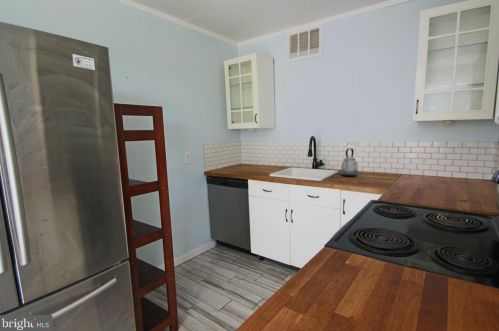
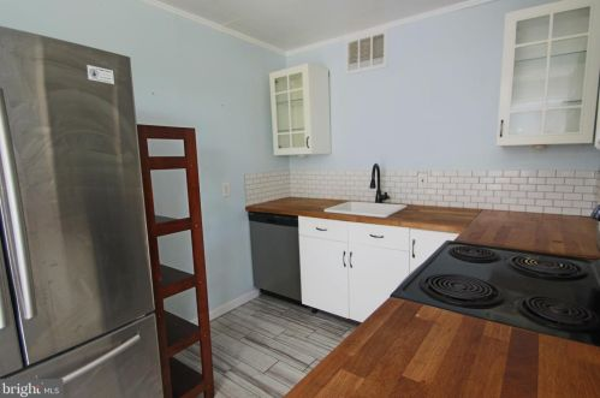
- kettle (350, 161)
